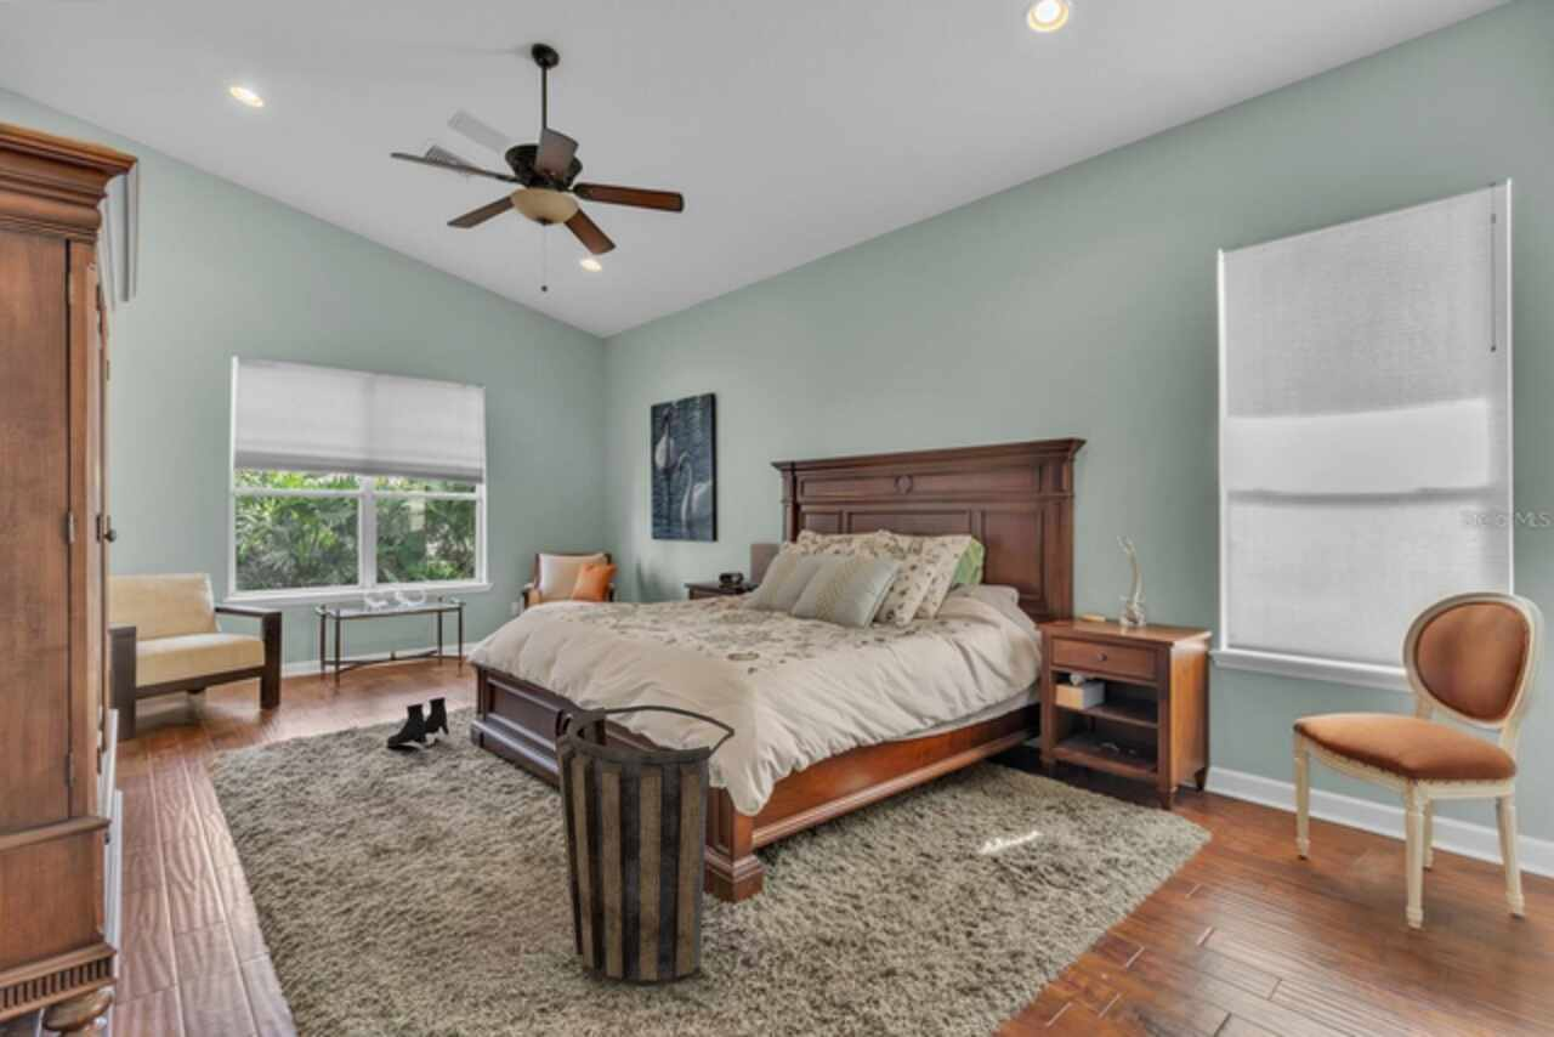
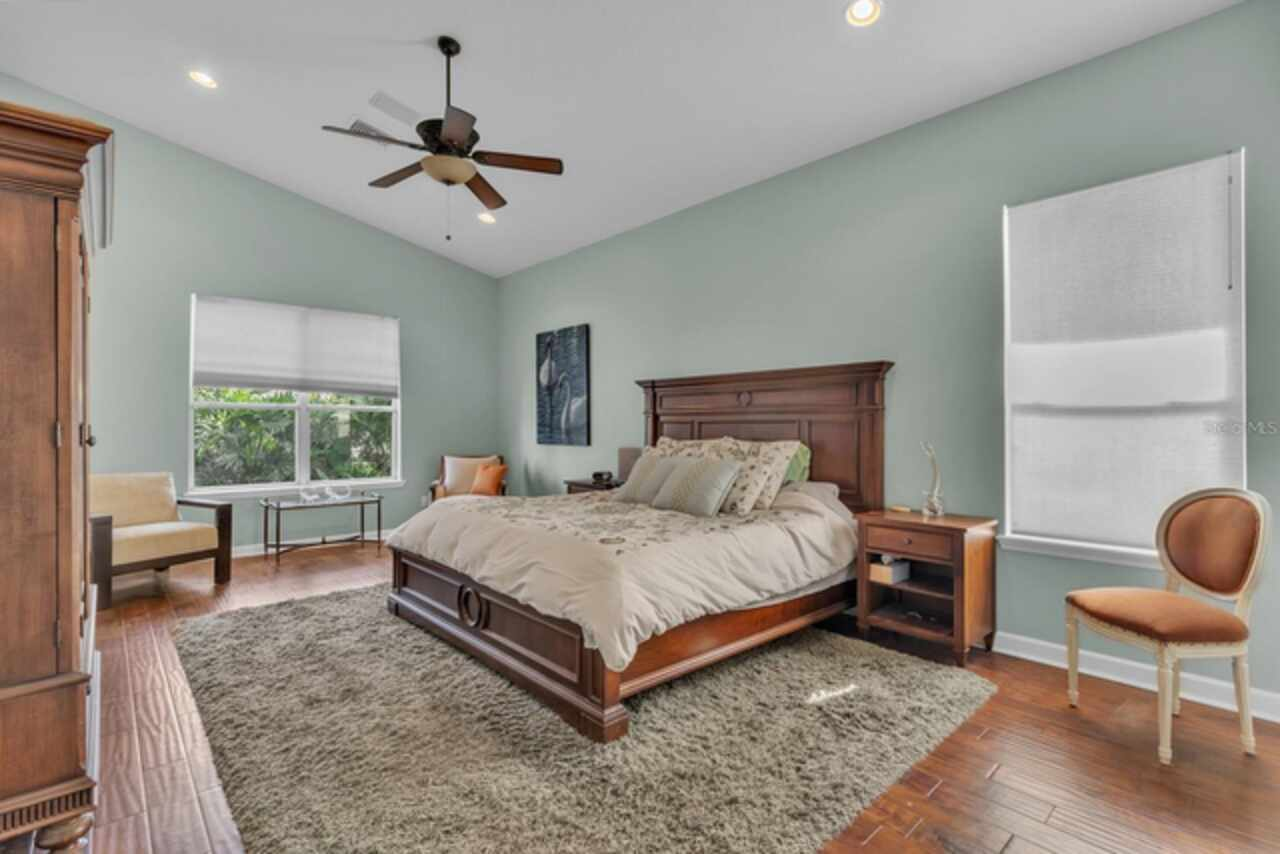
- boots (418, 719)
- basket (639, 828)
